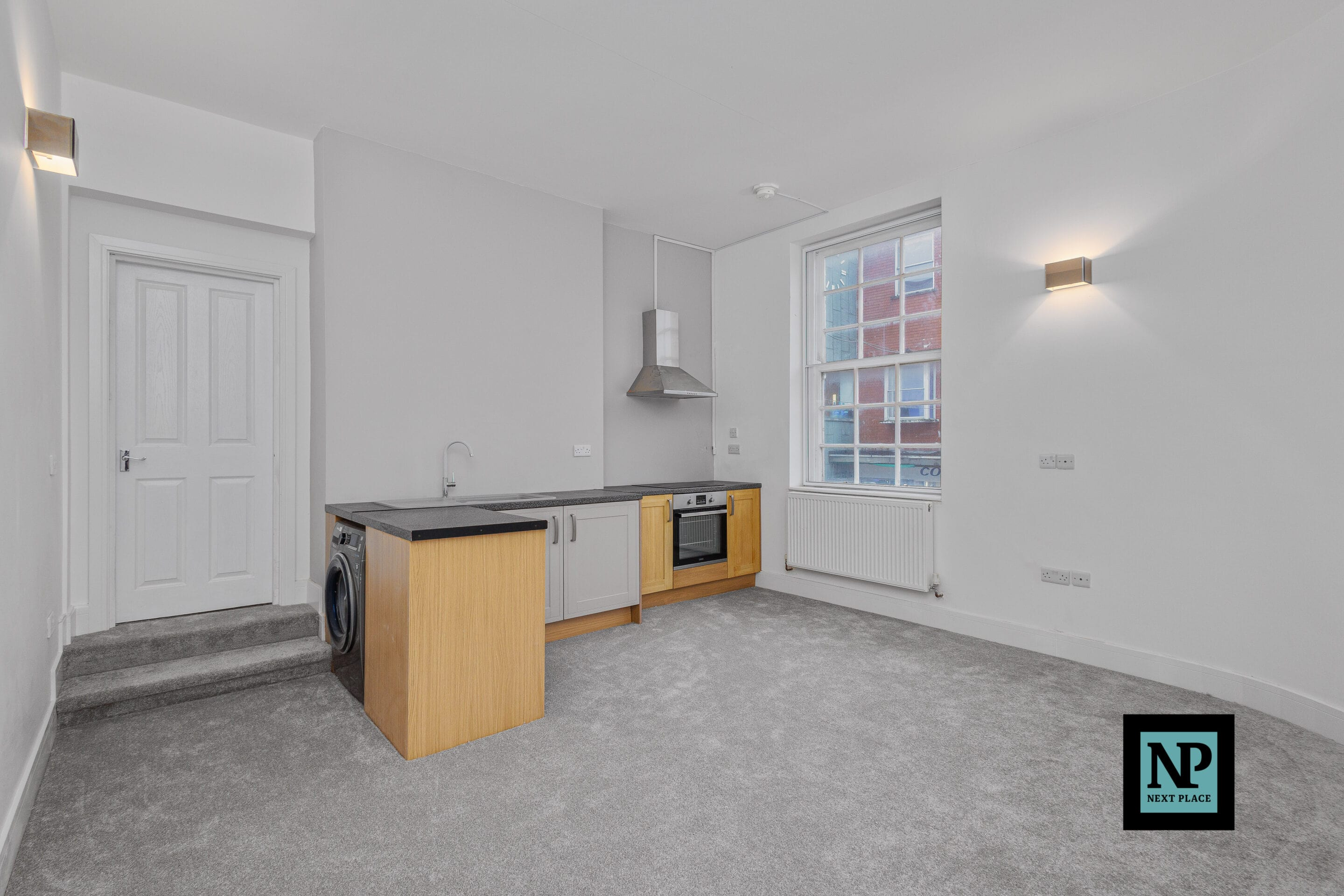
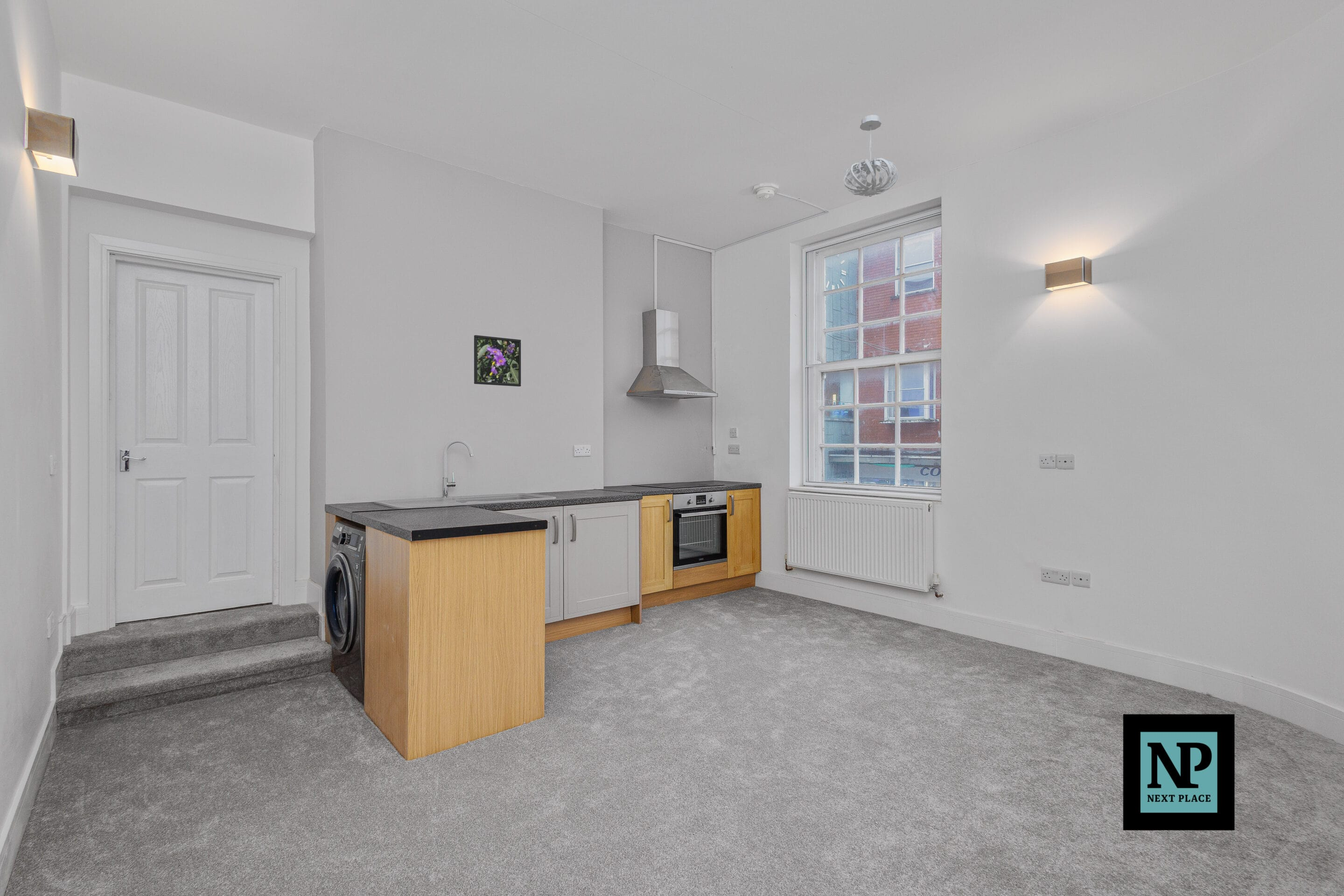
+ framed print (498, 361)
+ pendant light (870, 158)
